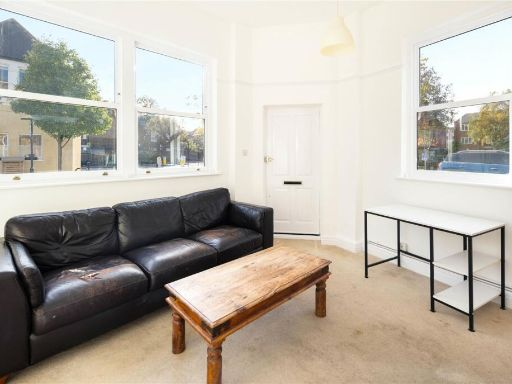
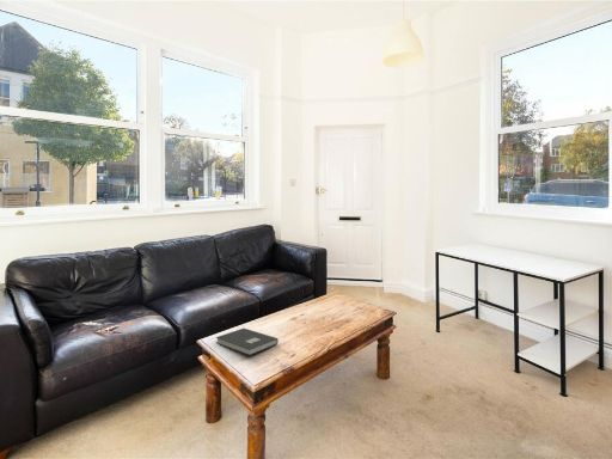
+ book (246, 339)
